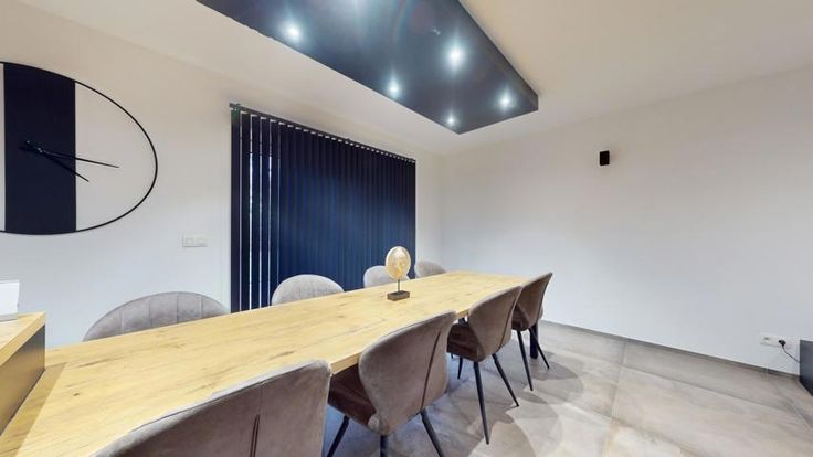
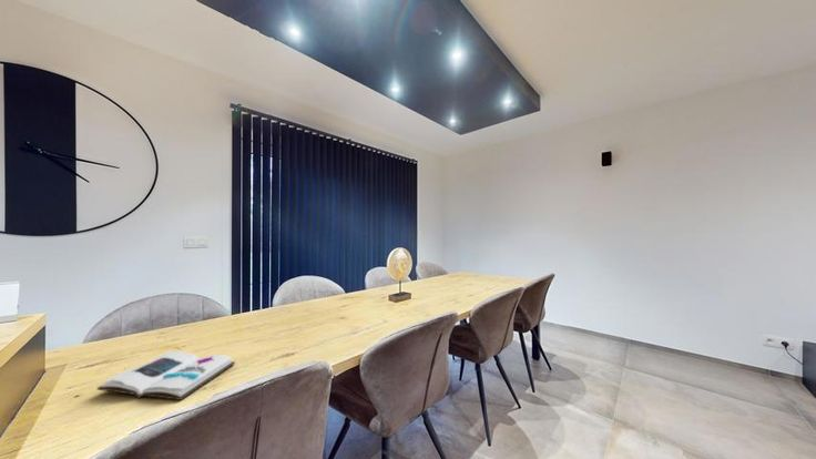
+ book (173, 370)
